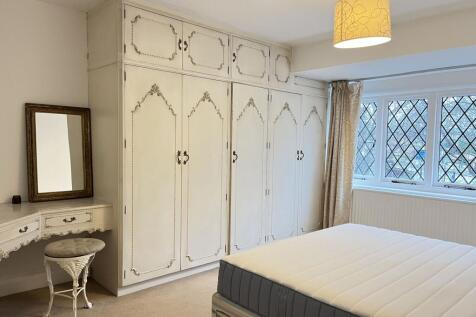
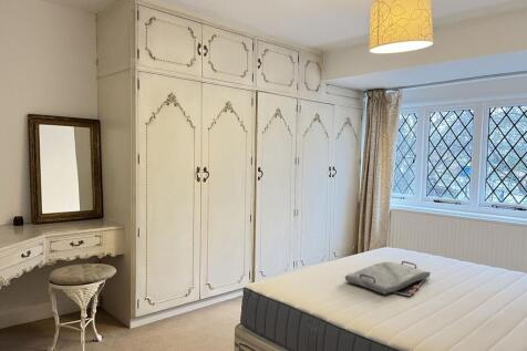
+ serving tray (393, 276)
